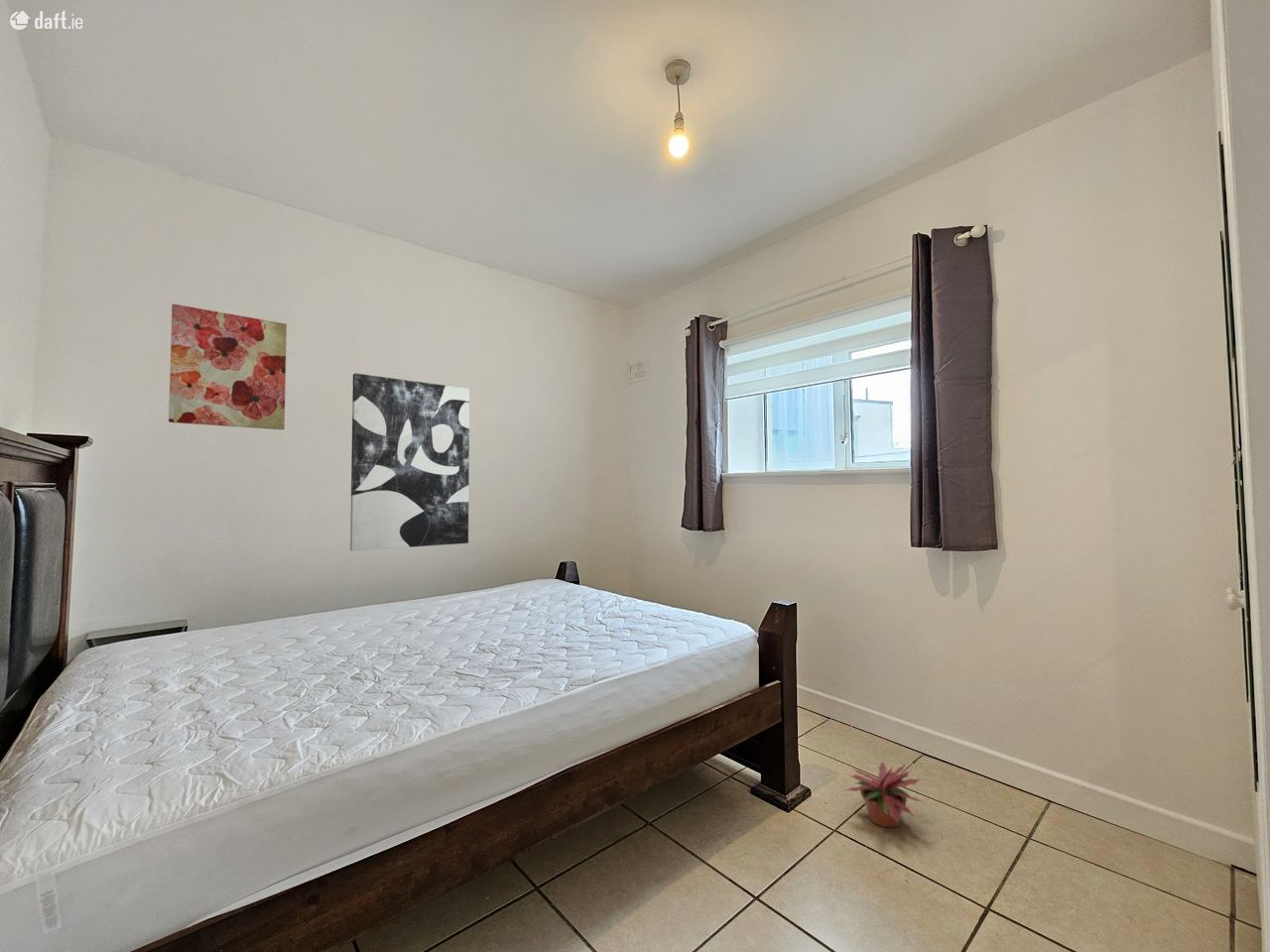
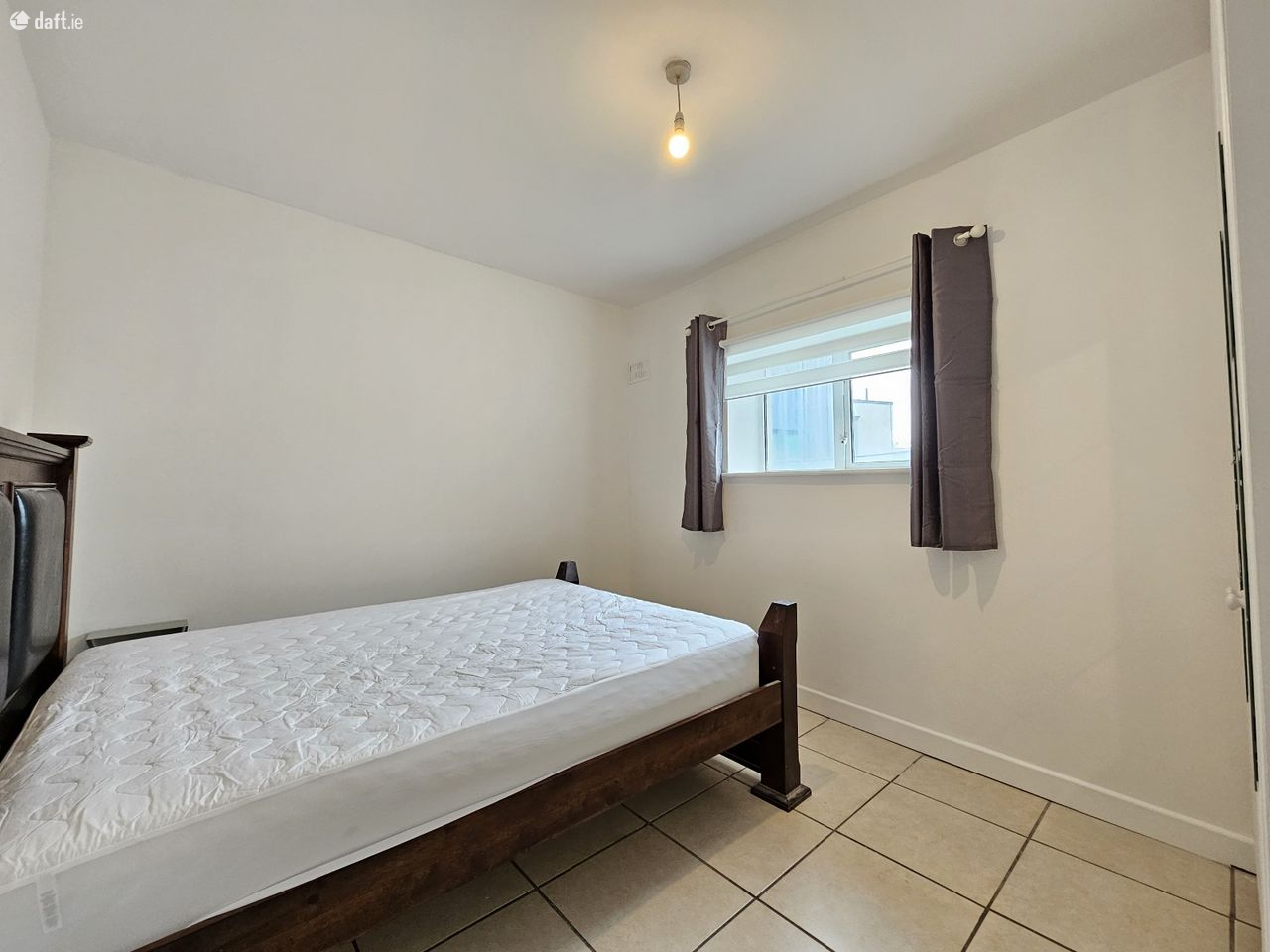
- wall art (414, 463)
- wall art (230, 370)
- potted plant (883, 787)
